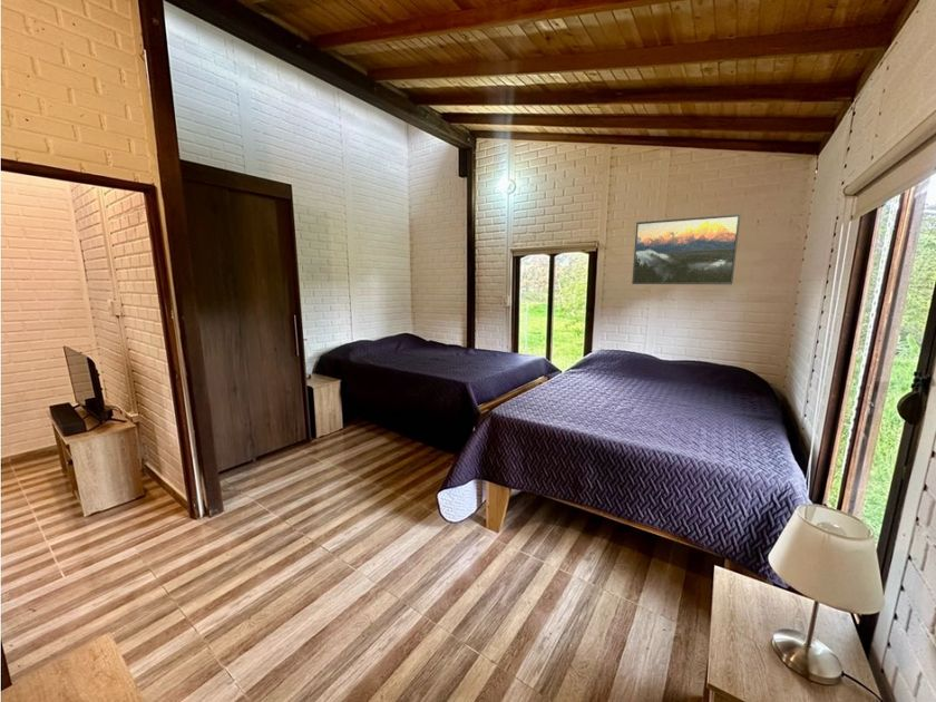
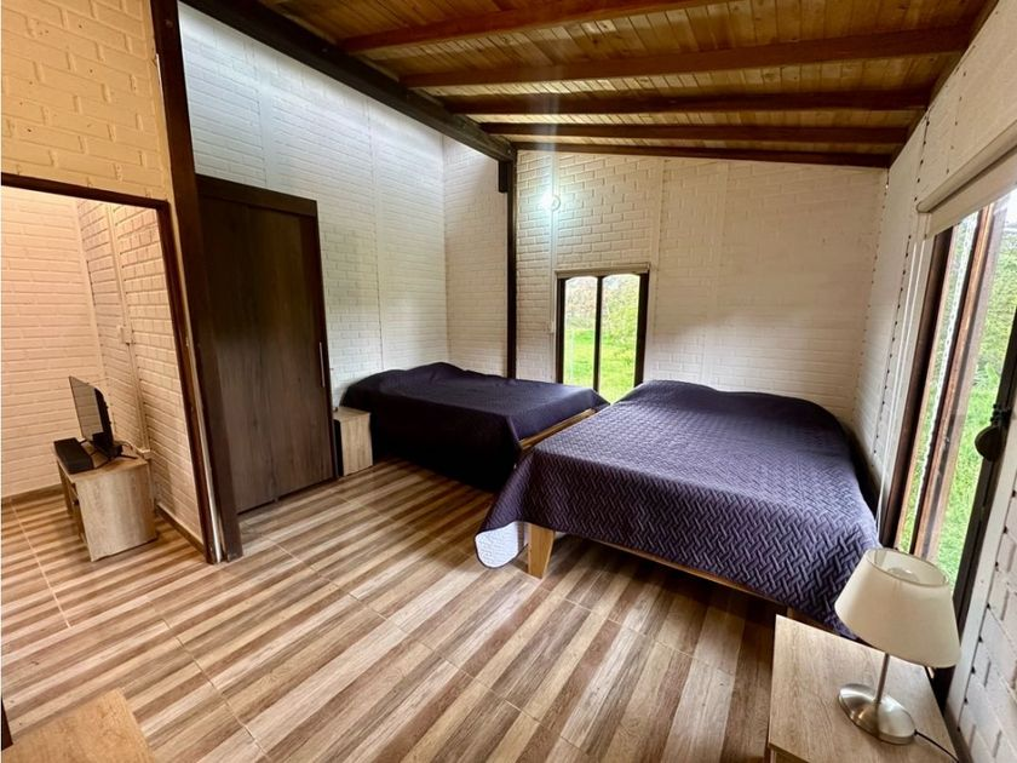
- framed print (682, 252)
